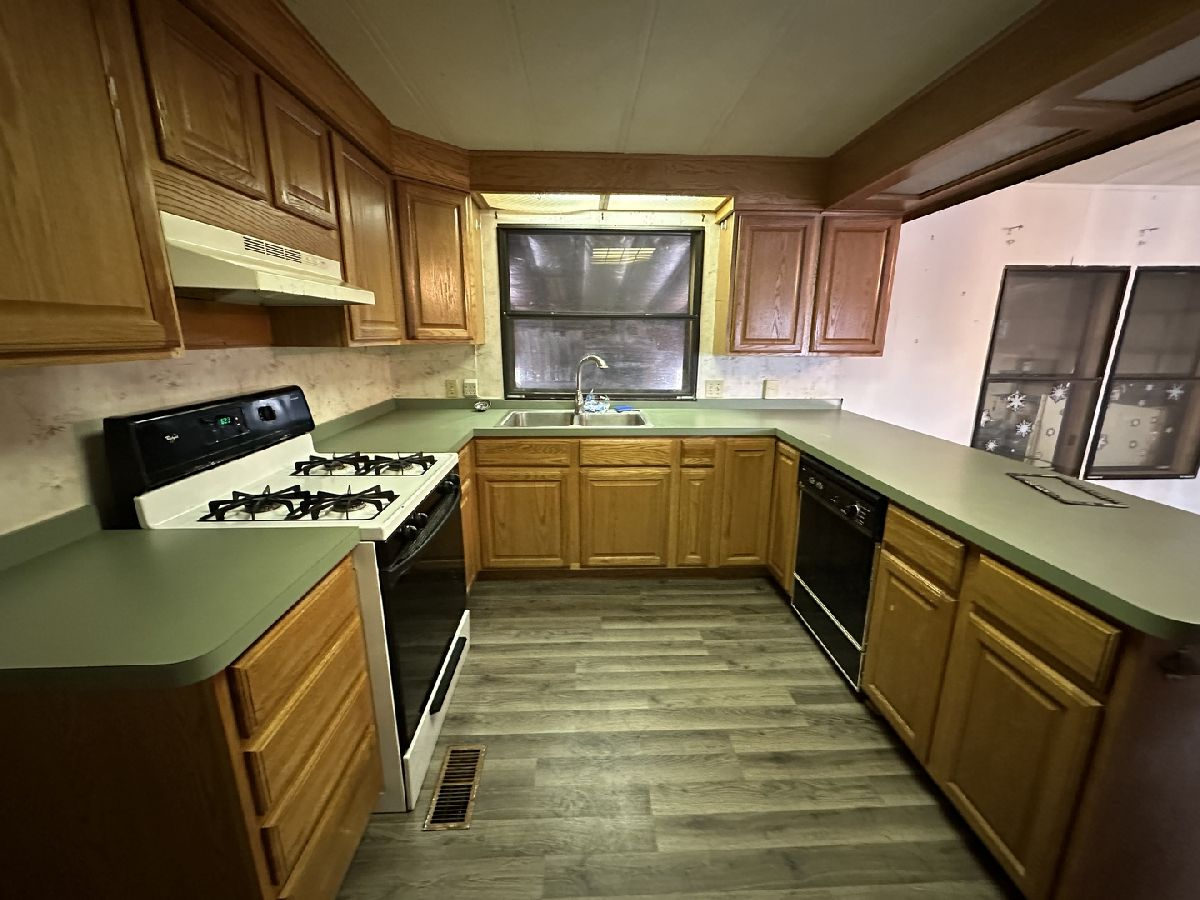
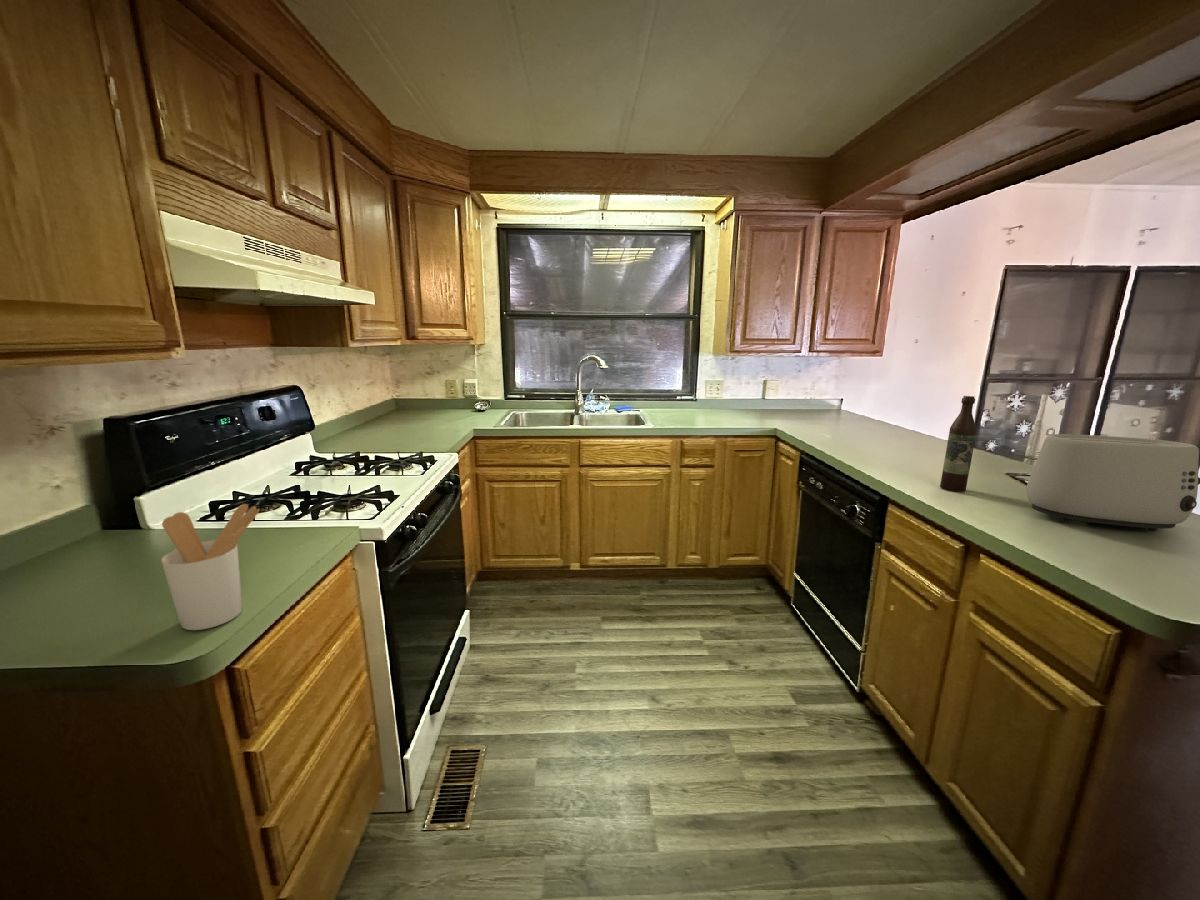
+ utensil holder (220, 562)
+ wine bottle (960, 443)
+ toaster (1110, 481)
